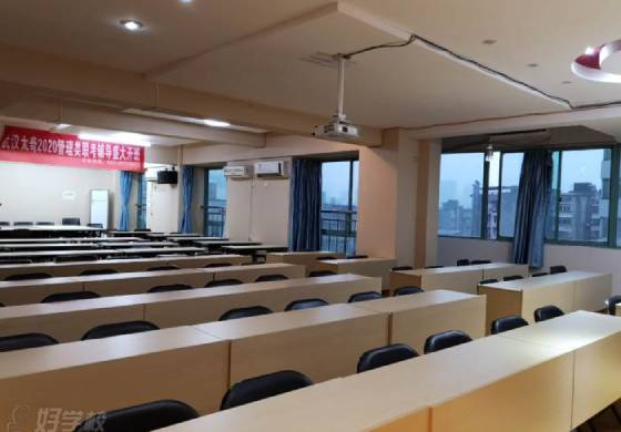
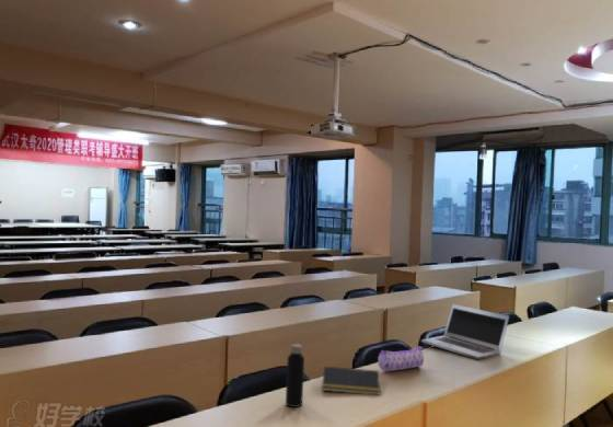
+ laptop (464, 330)
+ notepad (350, 380)
+ pencil case (400, 358)
+ water bottle (294, 371)
